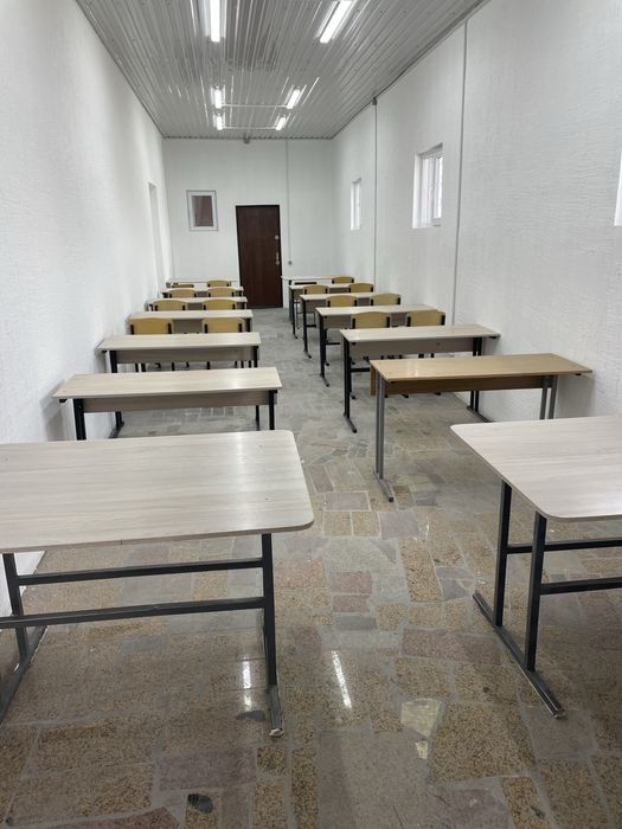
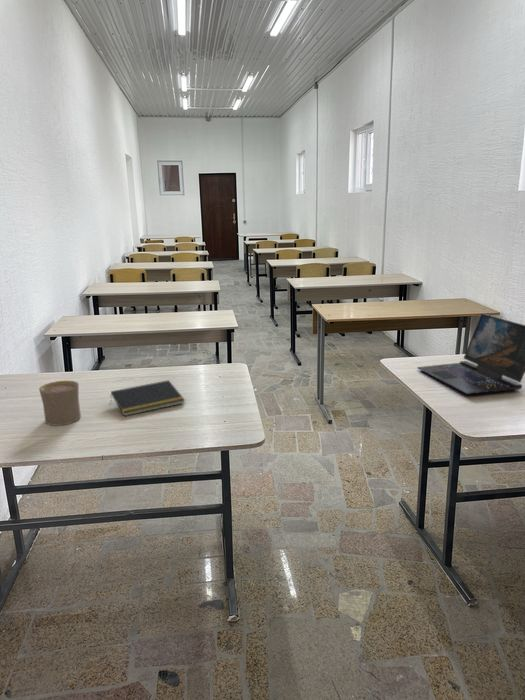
+ laptop (475, 351)
+ cup (61, 402)
+ notepad (147, 397)
